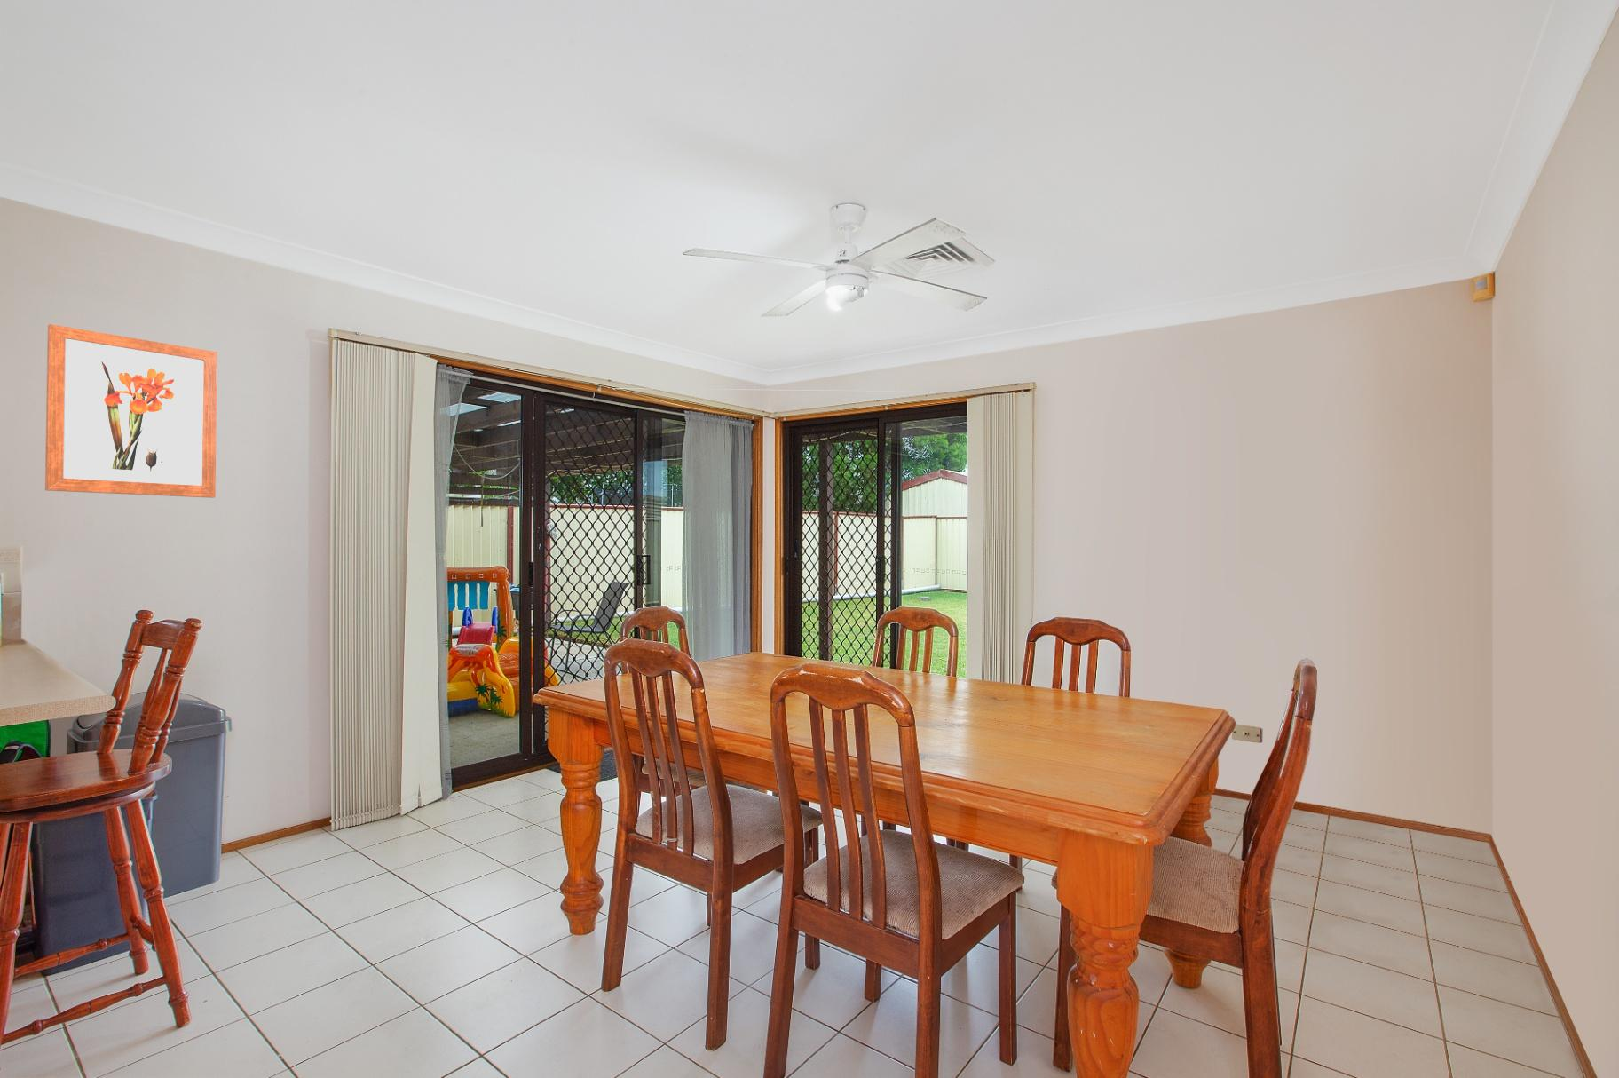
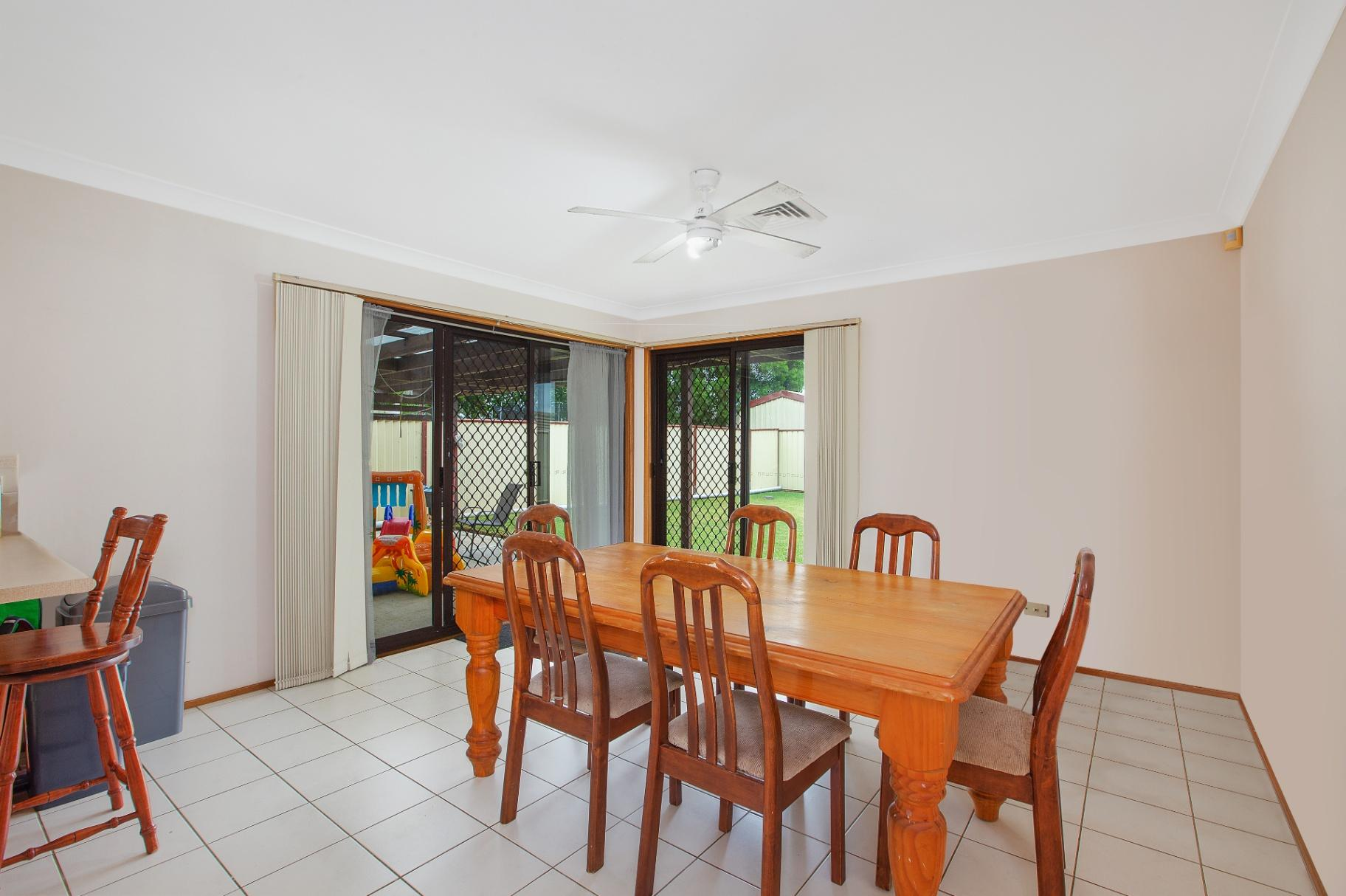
- wall art (136, 416)
